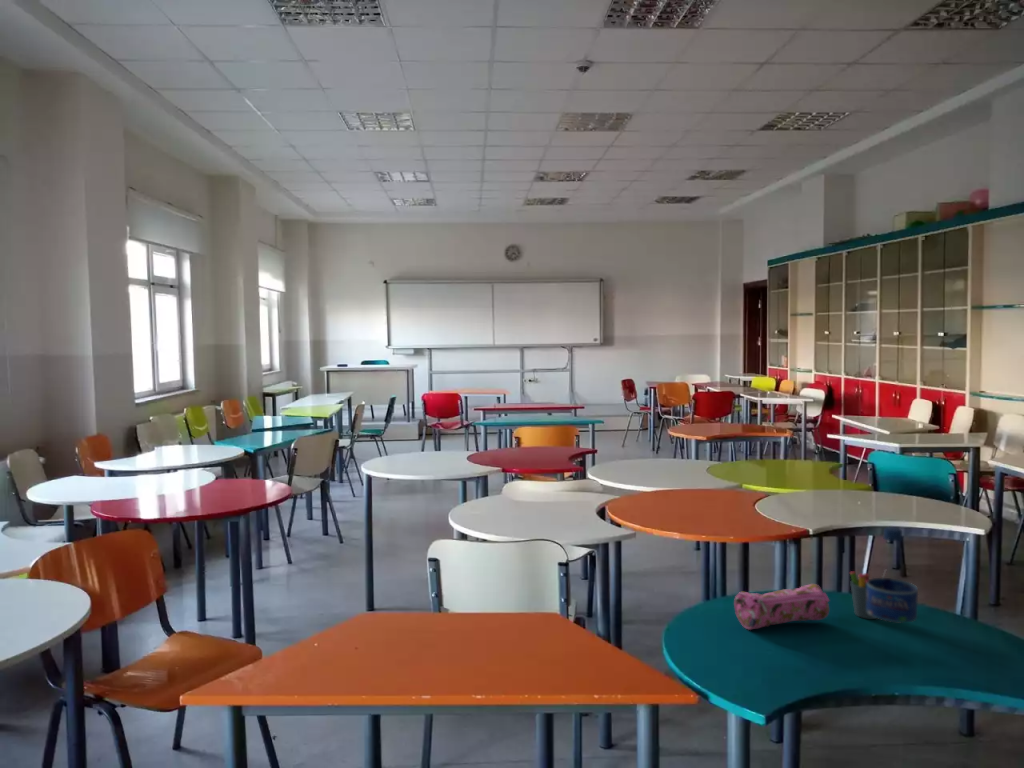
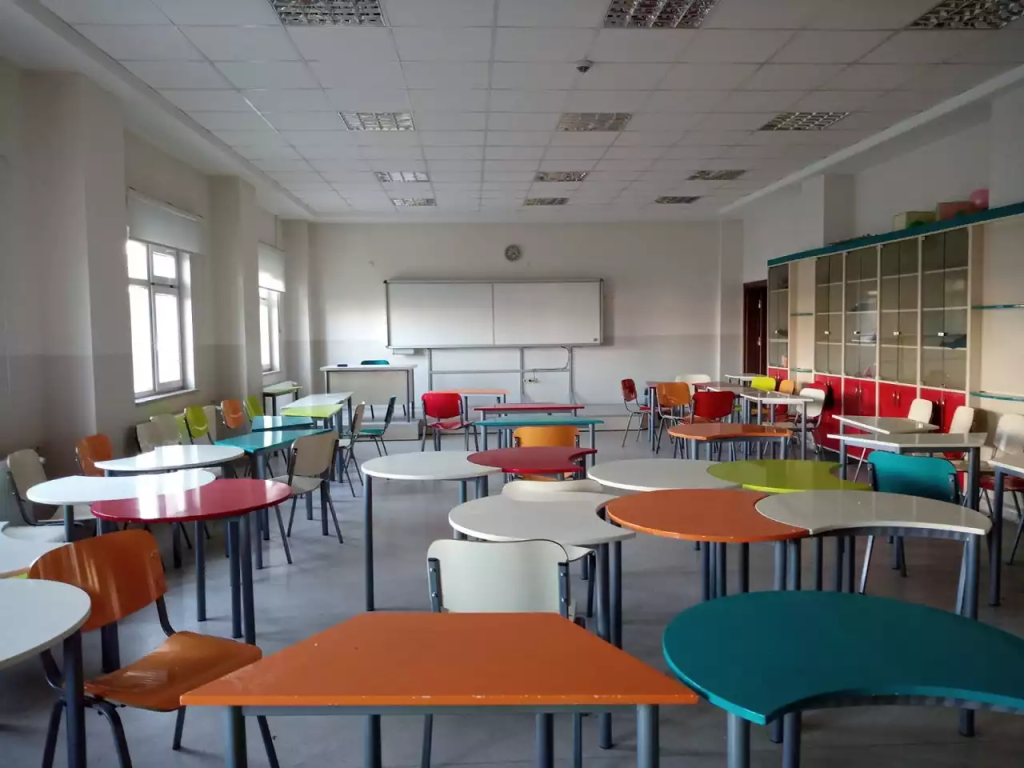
- water bottle (891, 594)
- pencil case (781, 605)
- pen holder (866, 591)
